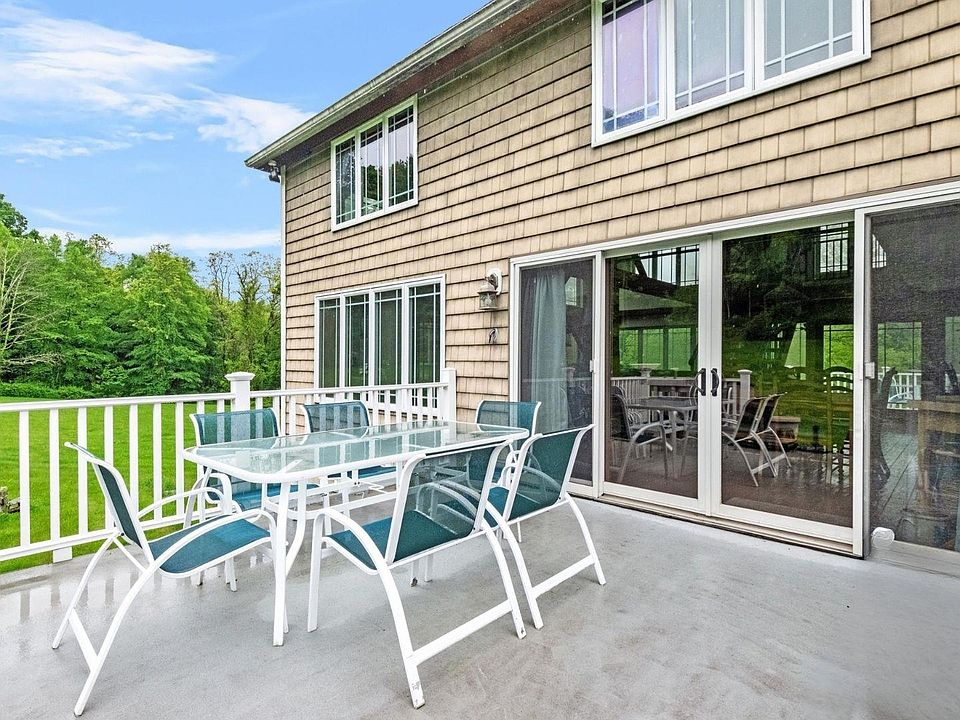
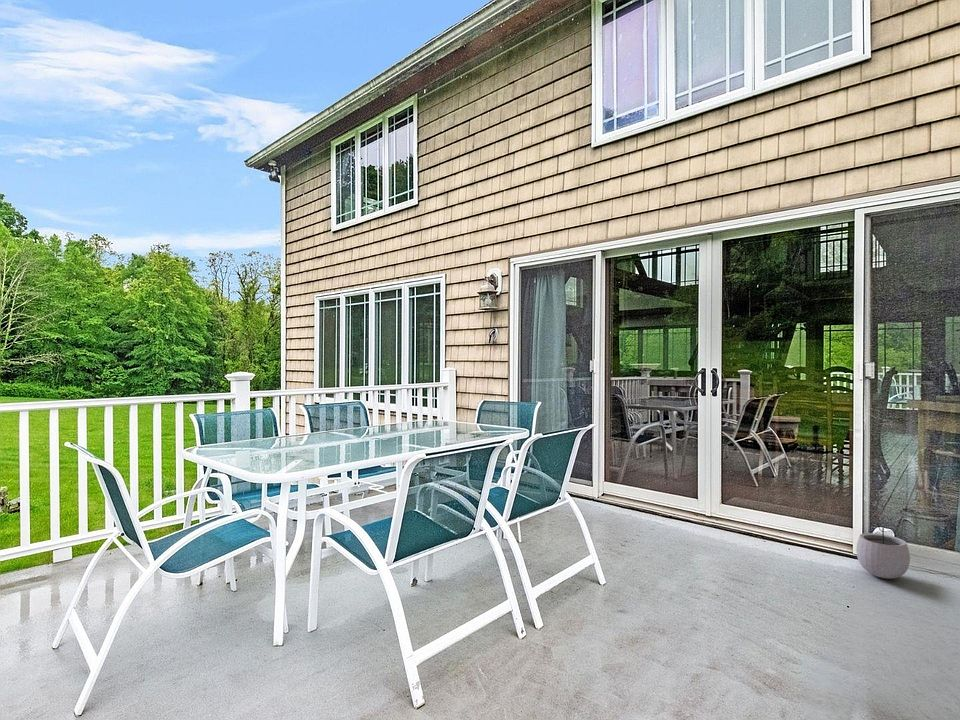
+ plant pot (882, 549)
